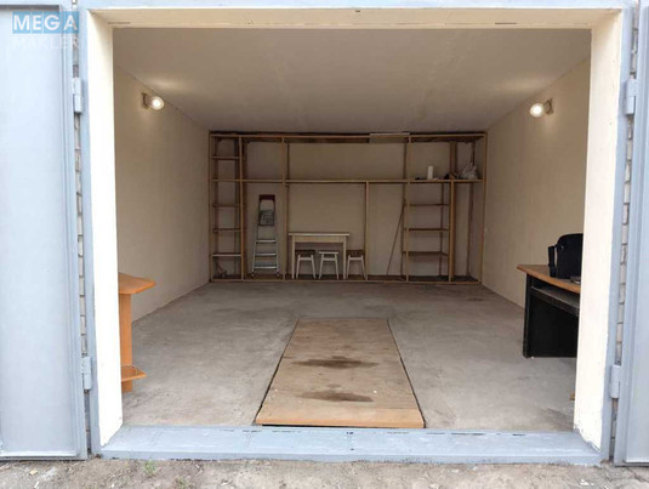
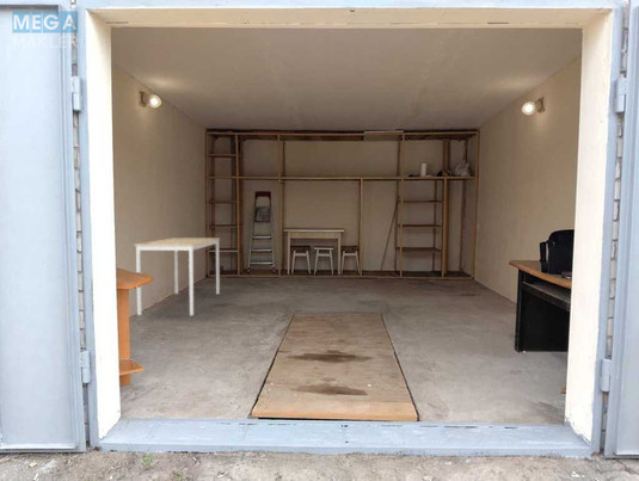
+ desk (177, 272)
